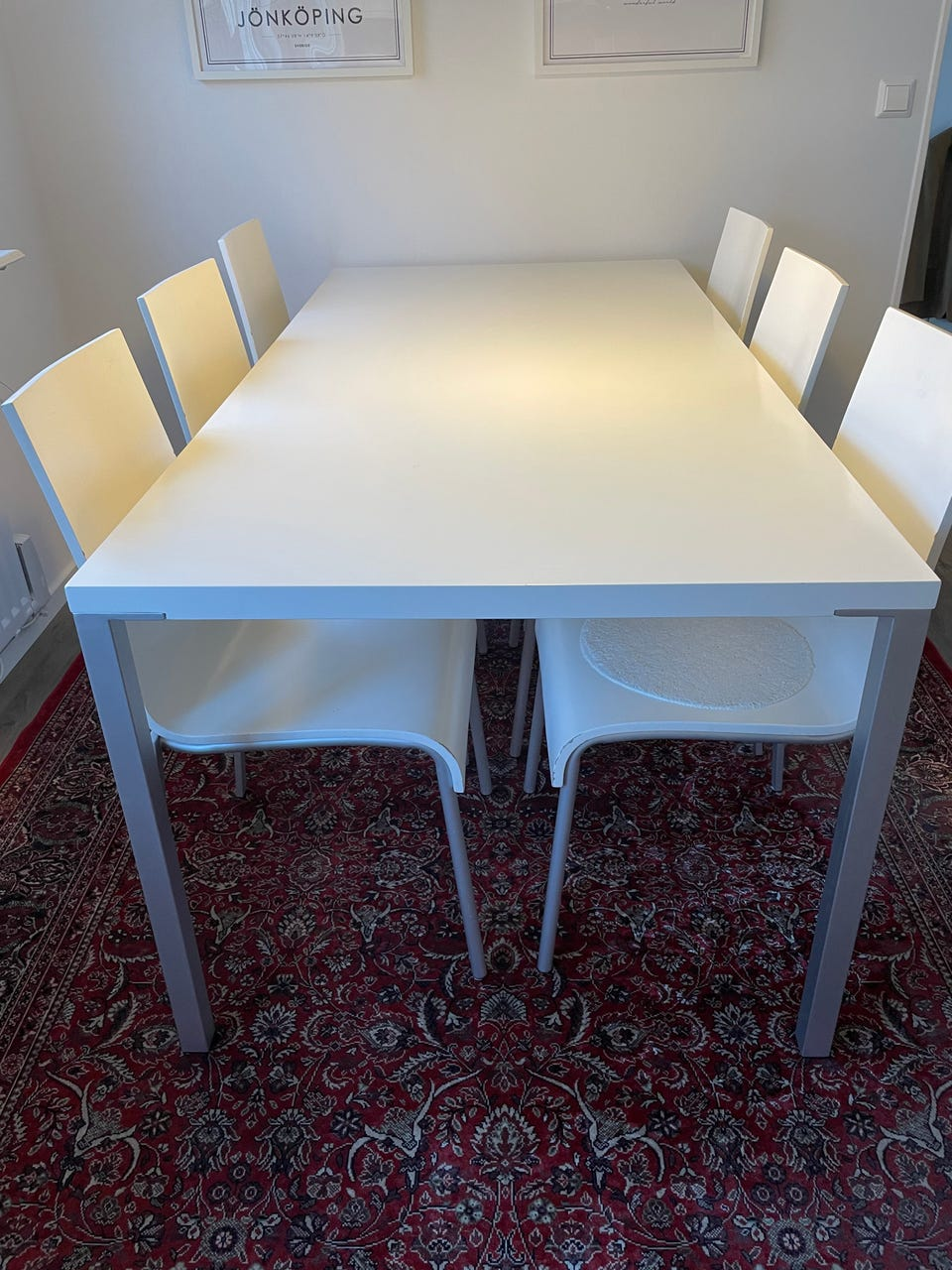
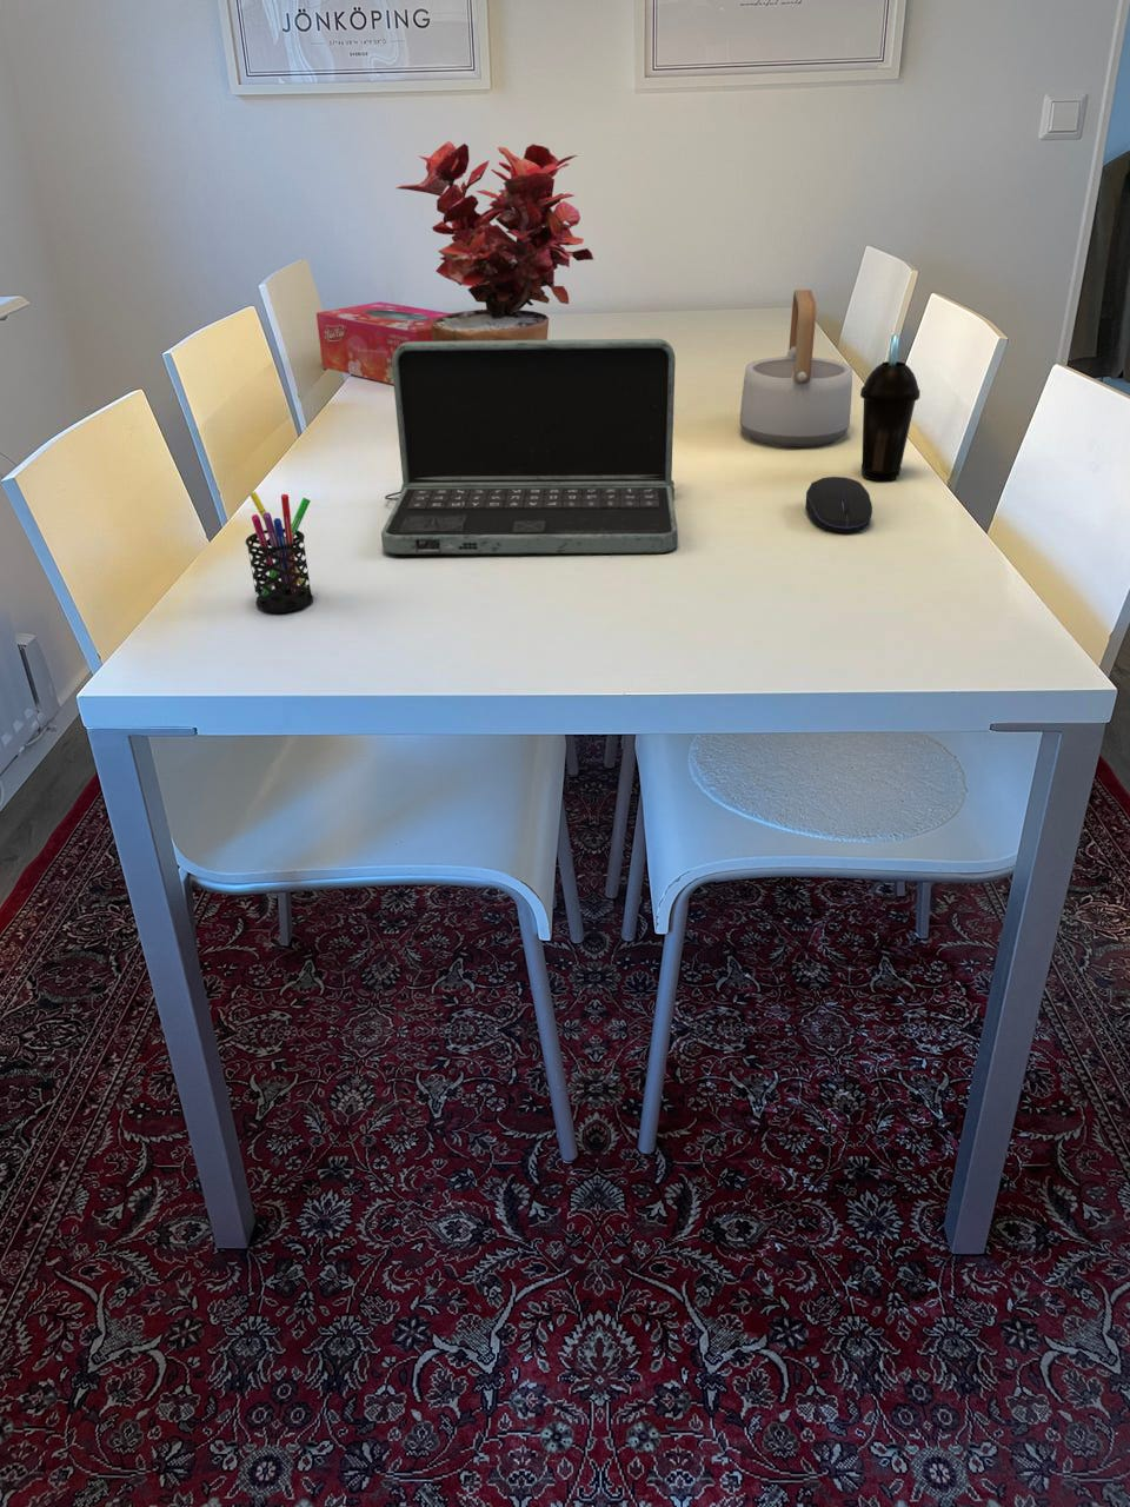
+ laptop (521, 439)
+ cup (888, 407)
+ computer mouse (838, 500)
+ tissue box (399, 344)
+ pen holder (284, 545)
+ potted plant (501, 290)
+ teapot (798, 364)
